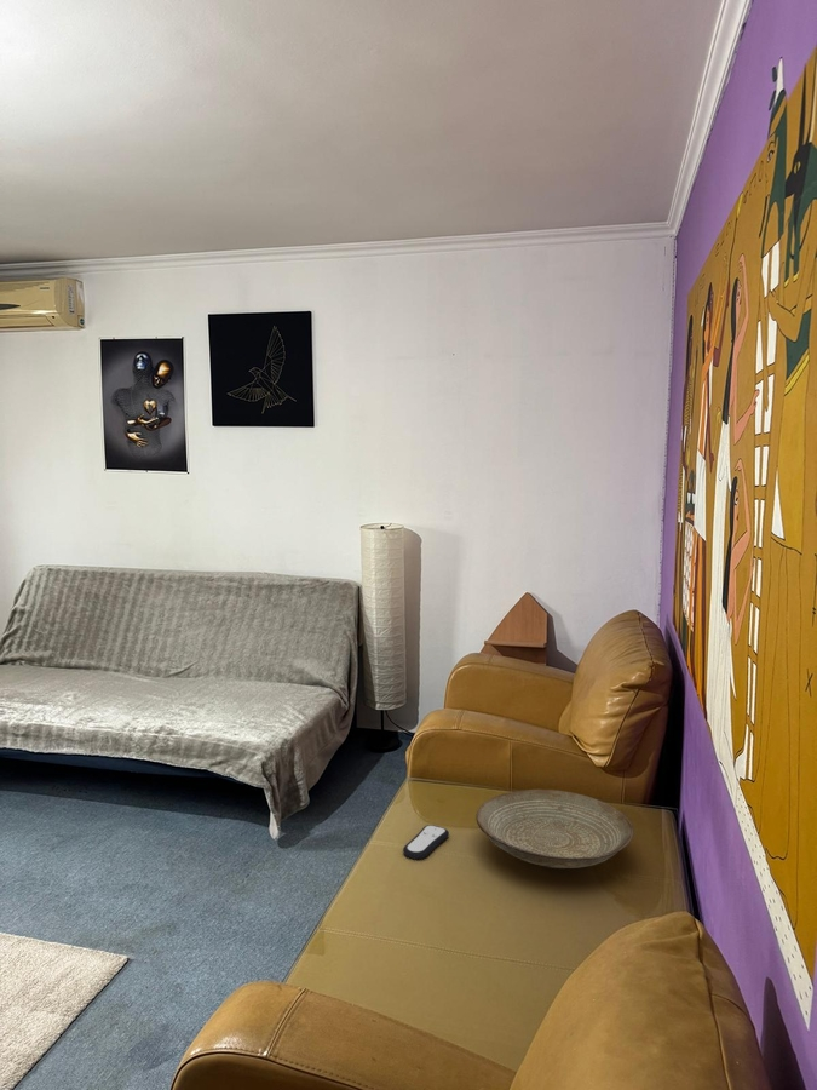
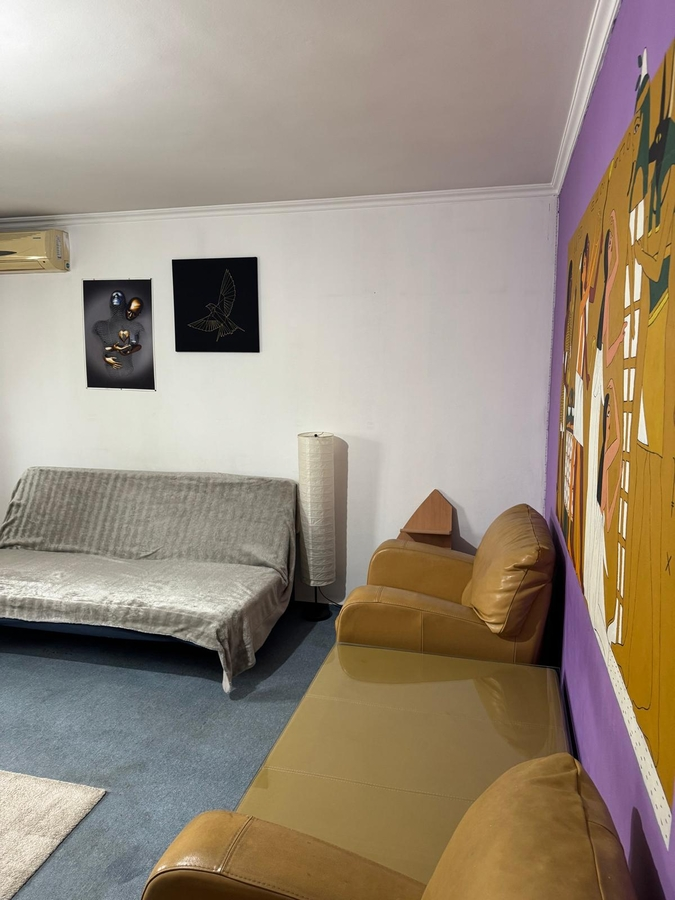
- decorative bowl (552, 837)
- remote control (425, 841)
